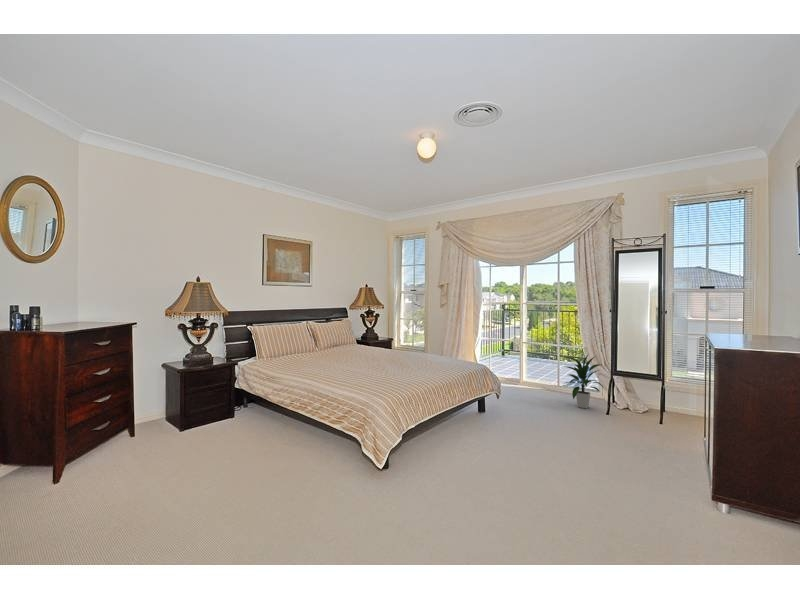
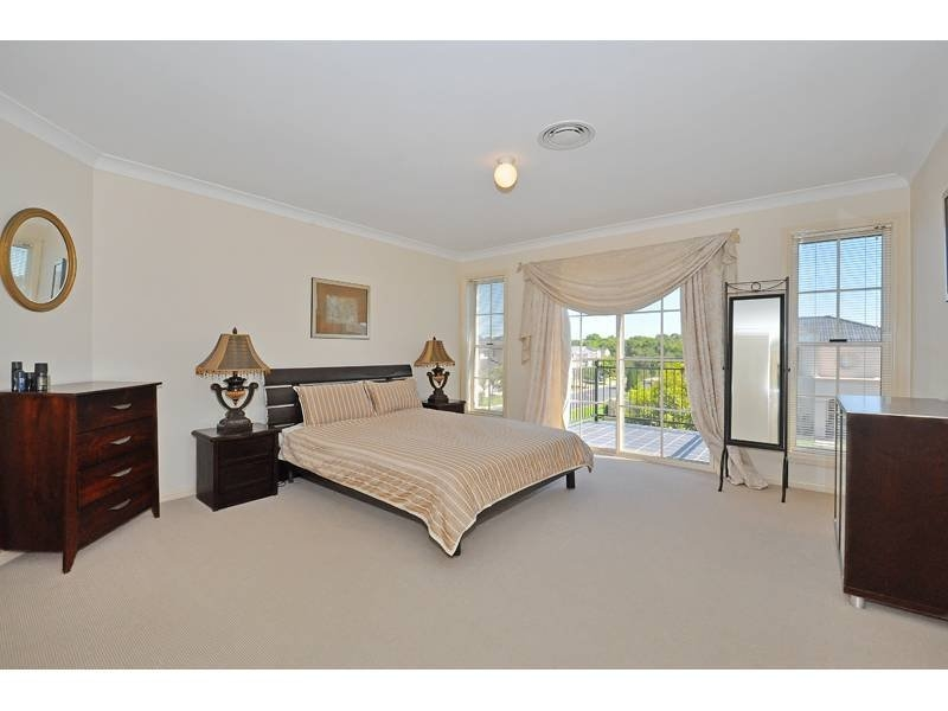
- indoor plant (581, 380)
